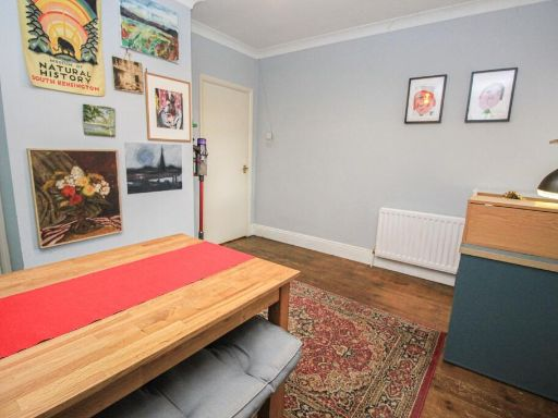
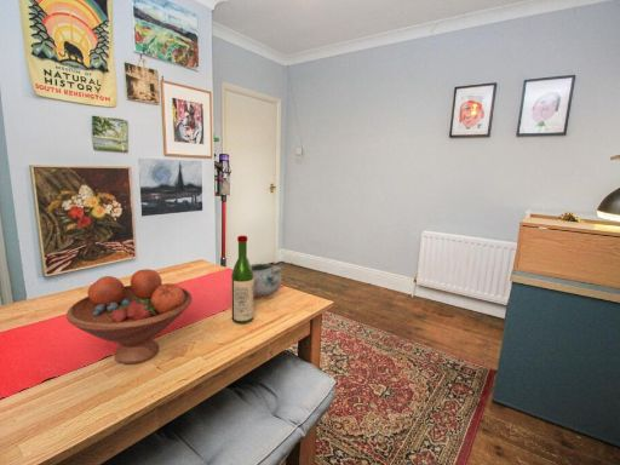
+ decorative bowl (260, 277)
+ wine bottle (242, 279)
+ fruit bowl (134, 317)
